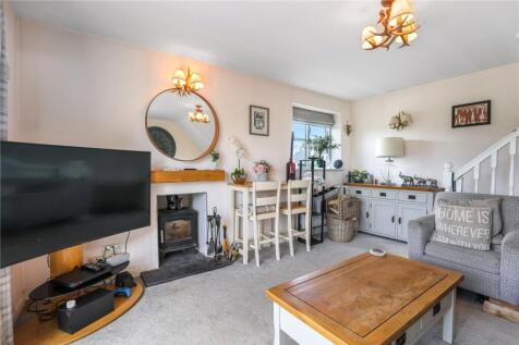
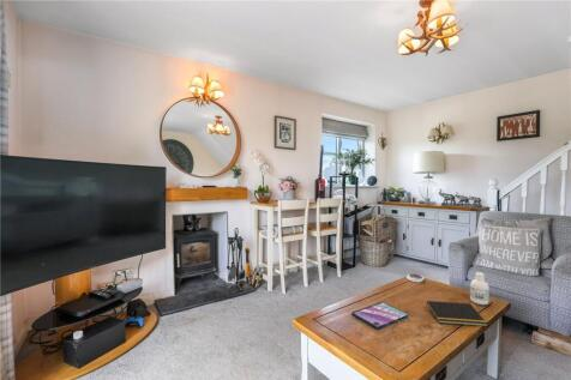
+ notepad (455, 312)
+ video game case (379, 314)
+ bottle (479, 288)
